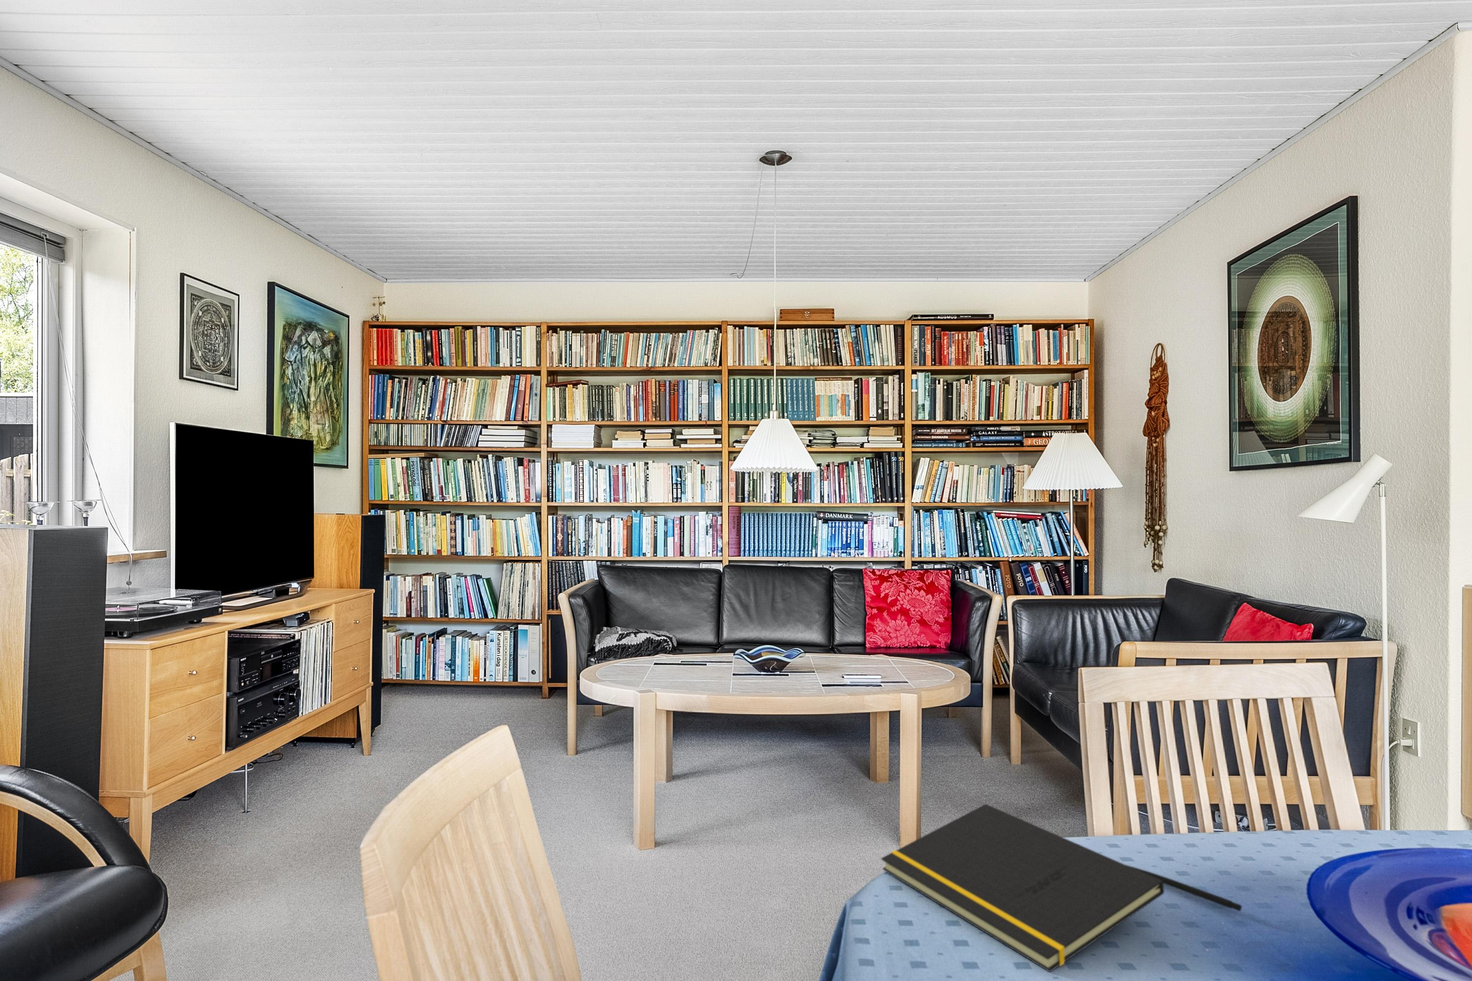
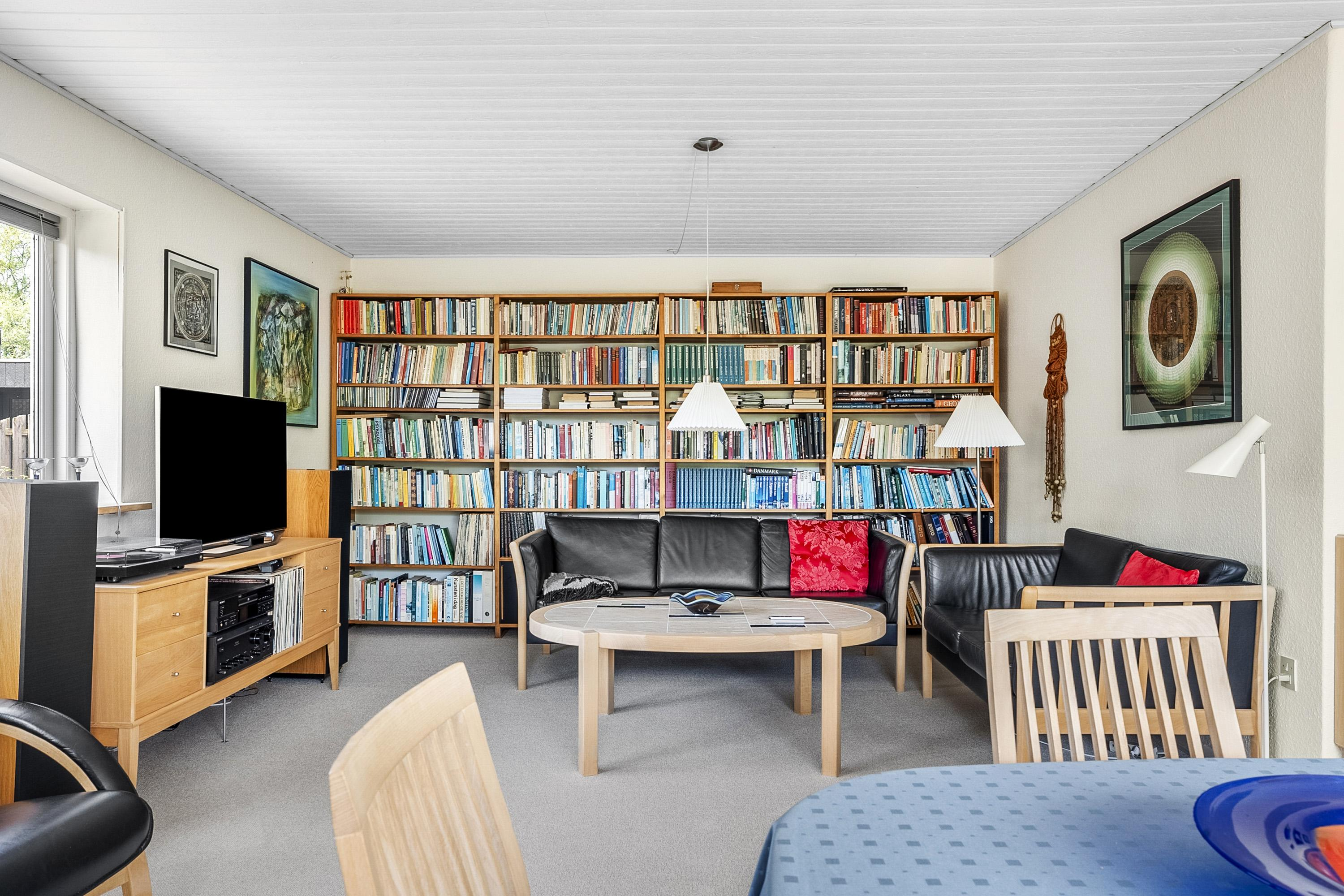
- notepad (1013, 875)
- pen (1174, 882)
